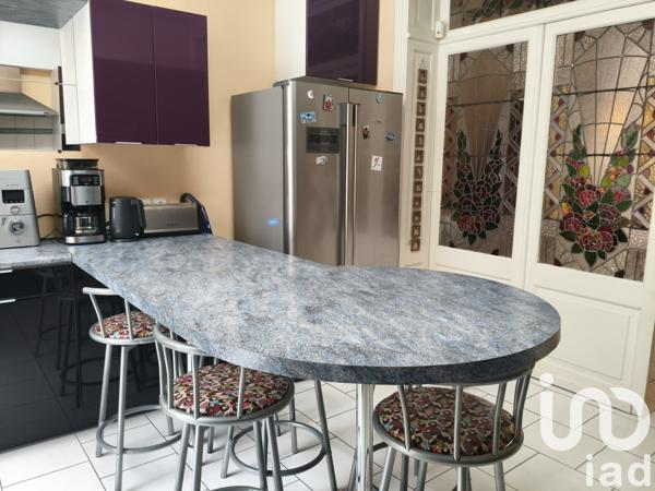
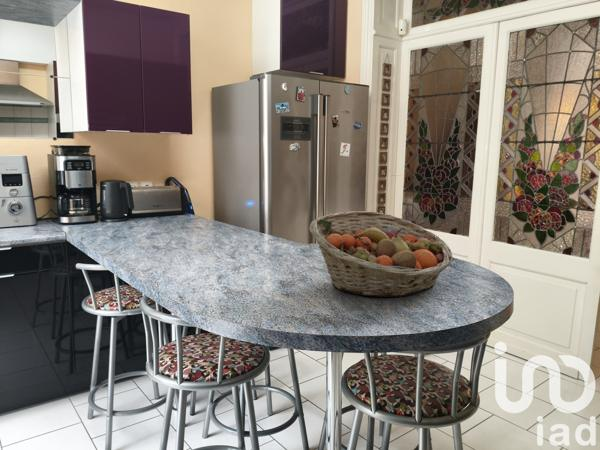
+ fruit basket (380, 250)
